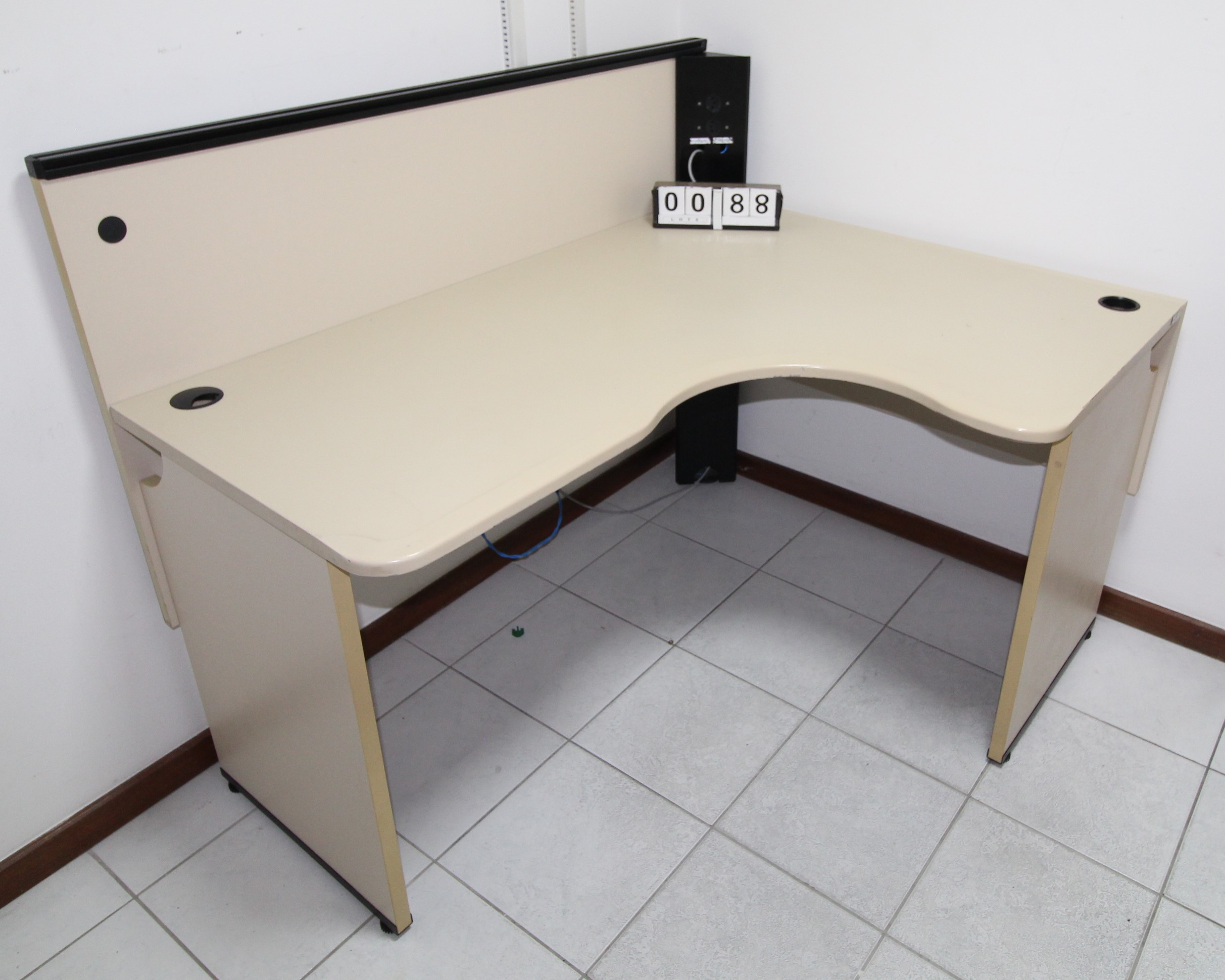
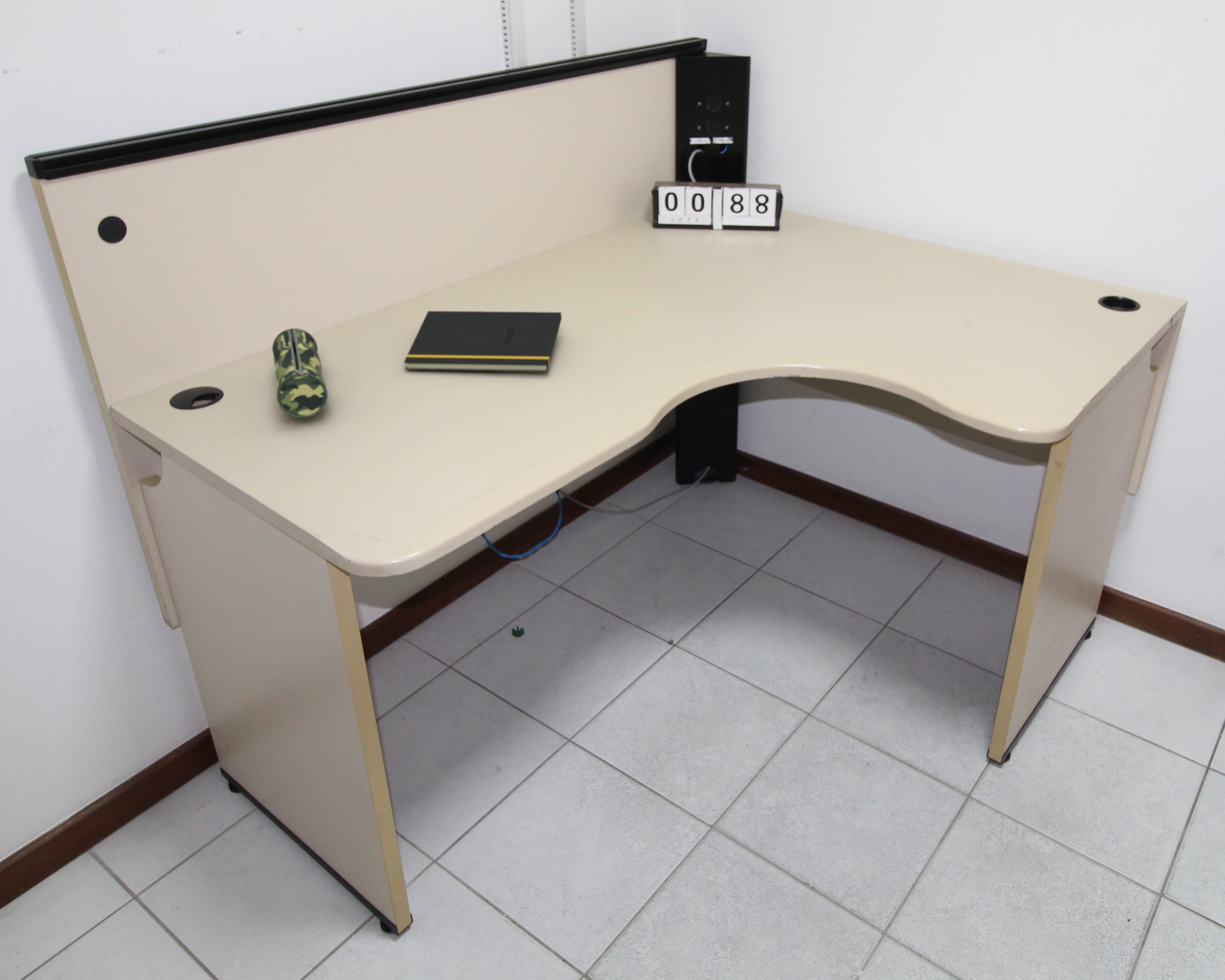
+ notepad (485, 339)
+ pencil case (299, 374)
